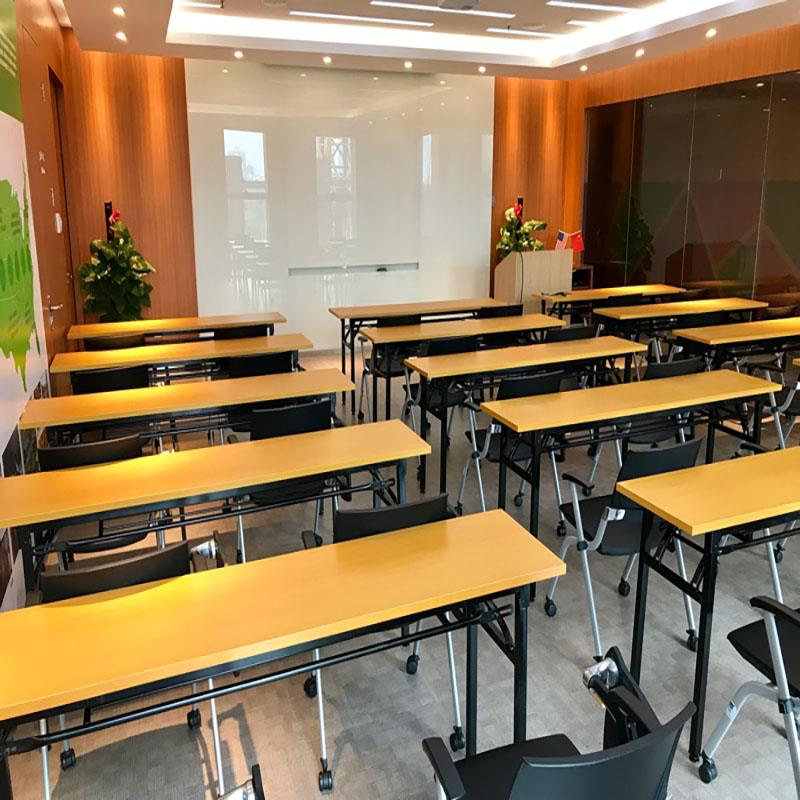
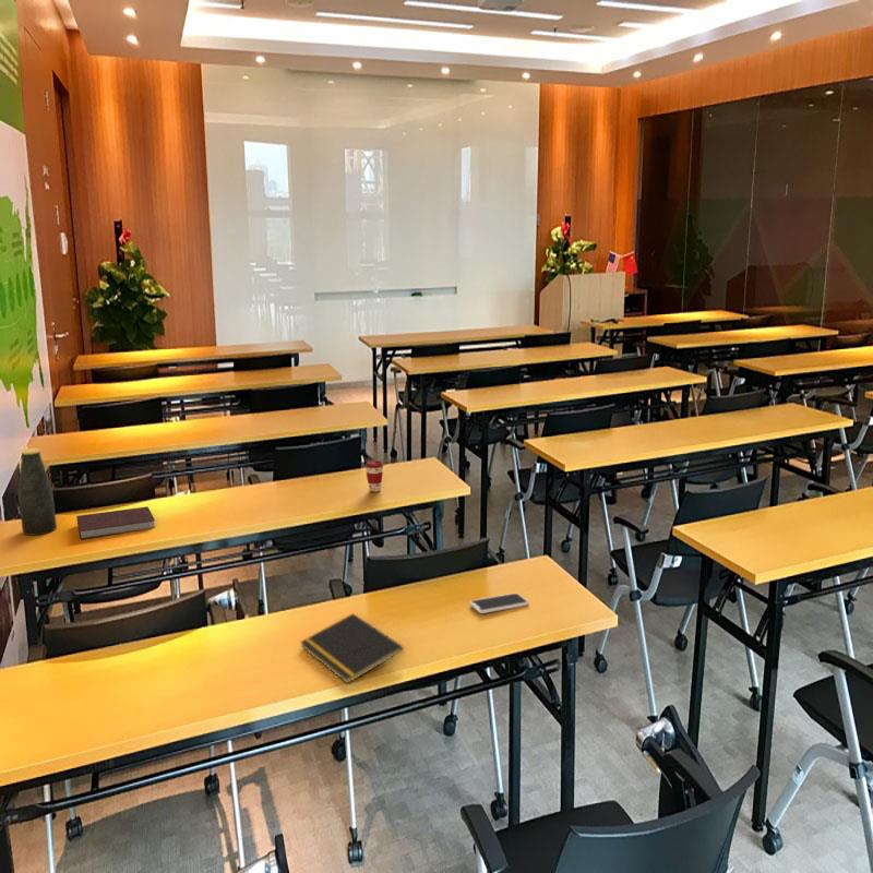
+ coffee cup (374, 476)
+ notepad (350, 646)
+ bottle (35, 490)
+ smartphone (499, 602)
+ notebook (116, 522)
